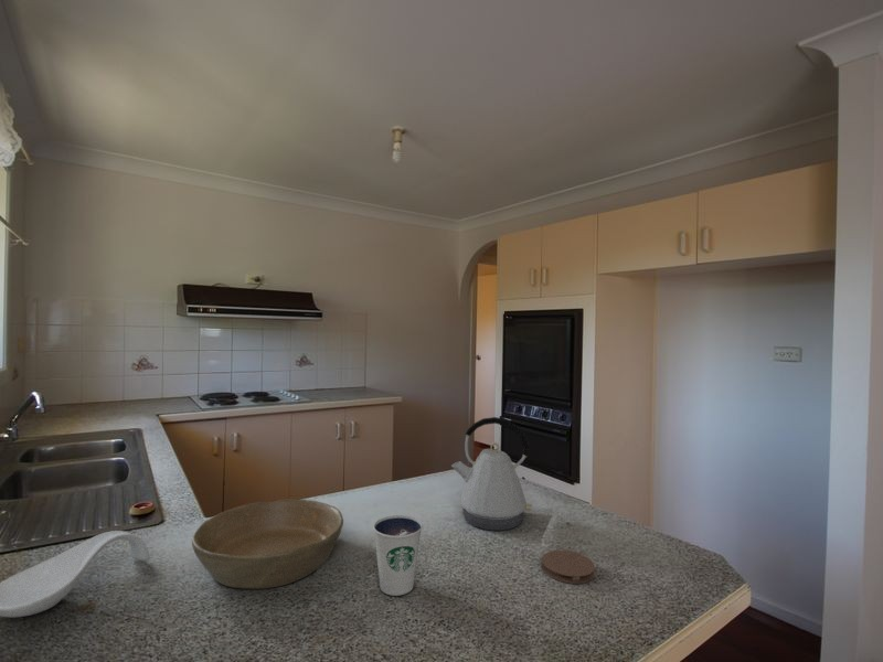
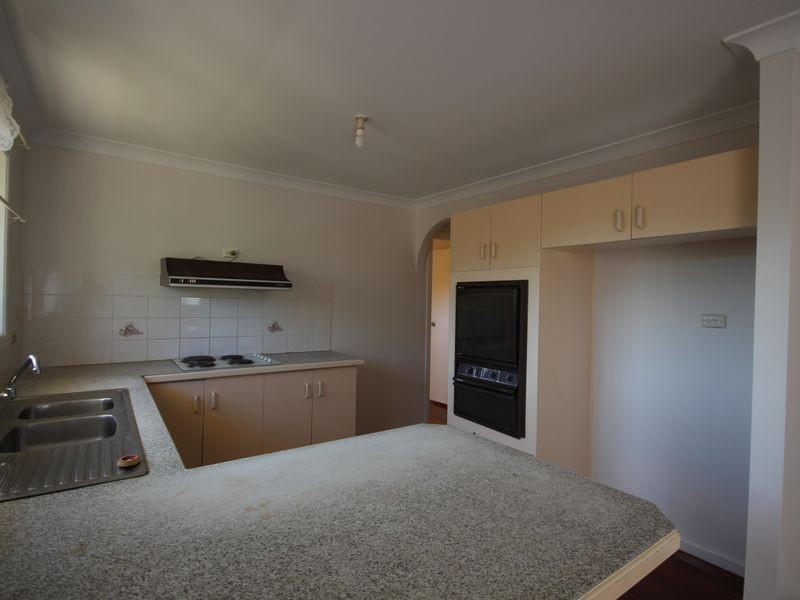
- kettle (491, 468)
- dixie cup (396, 556)
- spoon rest (74, 567)
- bowl (272, 540)
- coaster (567, 565)
